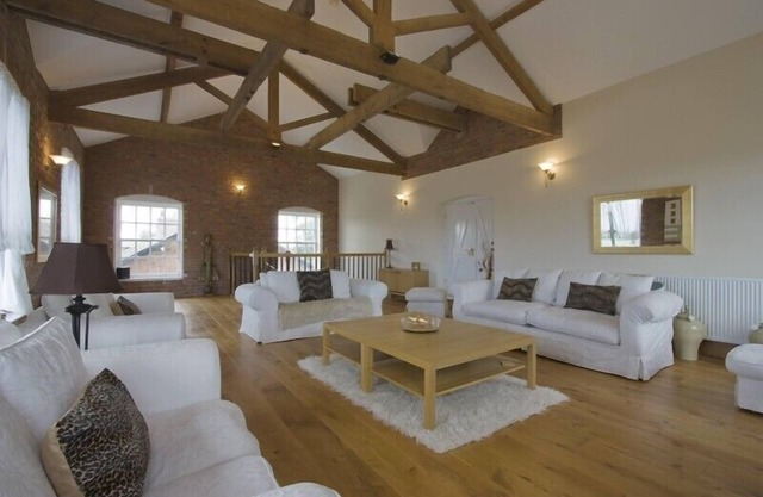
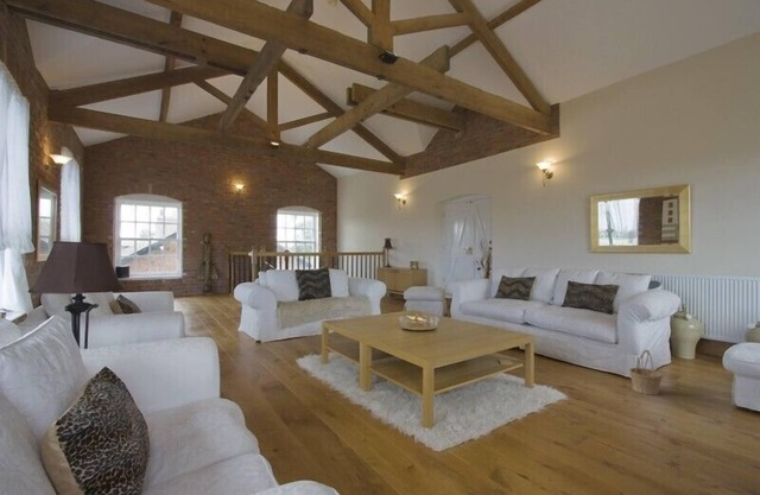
+ basket (645, 369)
